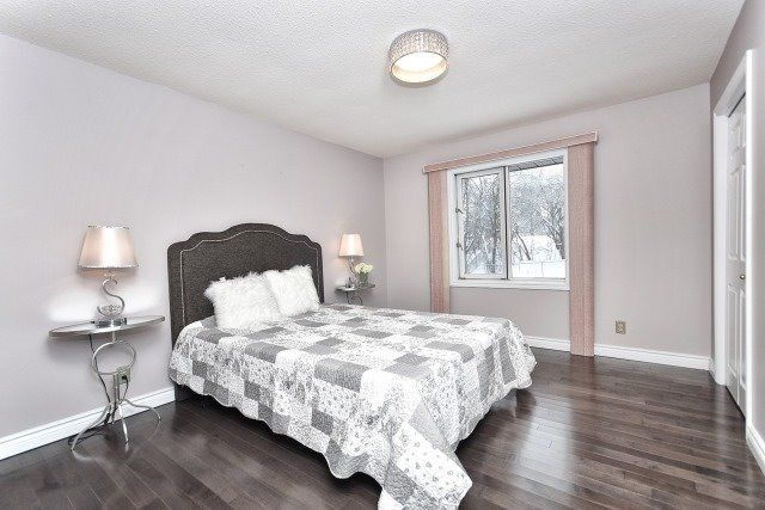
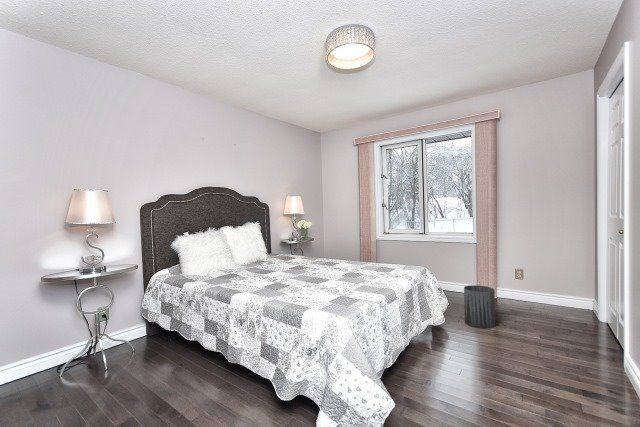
+ trash can (479, 305)
